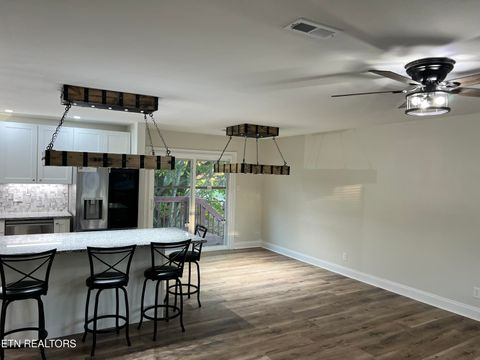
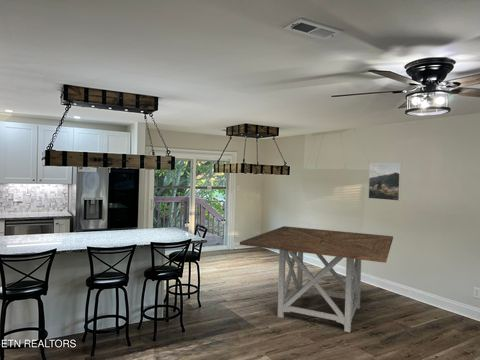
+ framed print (384, 181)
+ dining table (321, 275)
